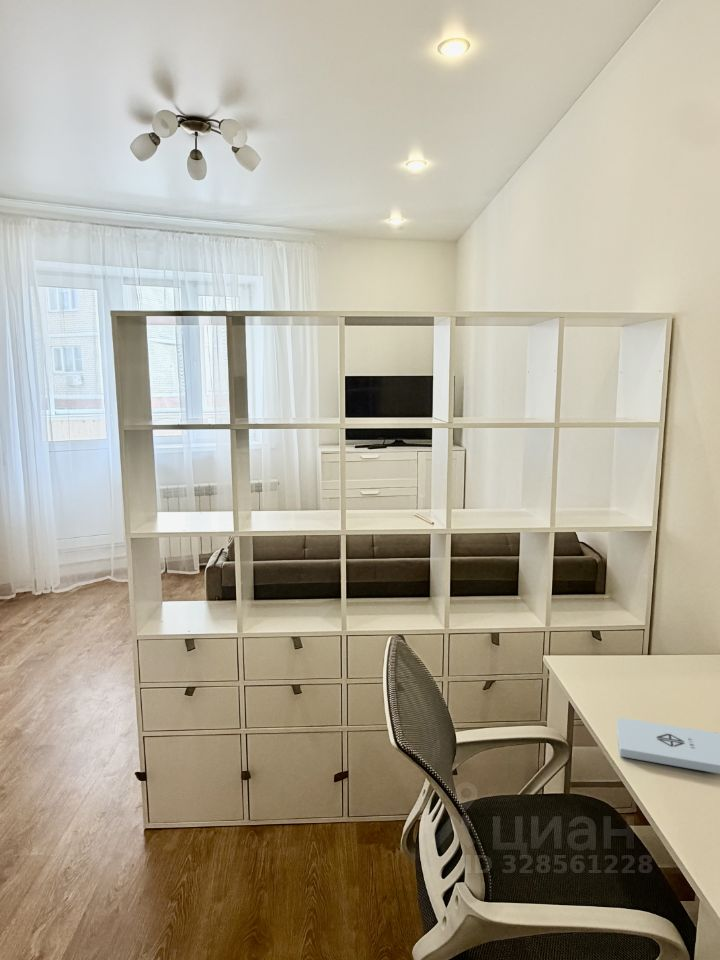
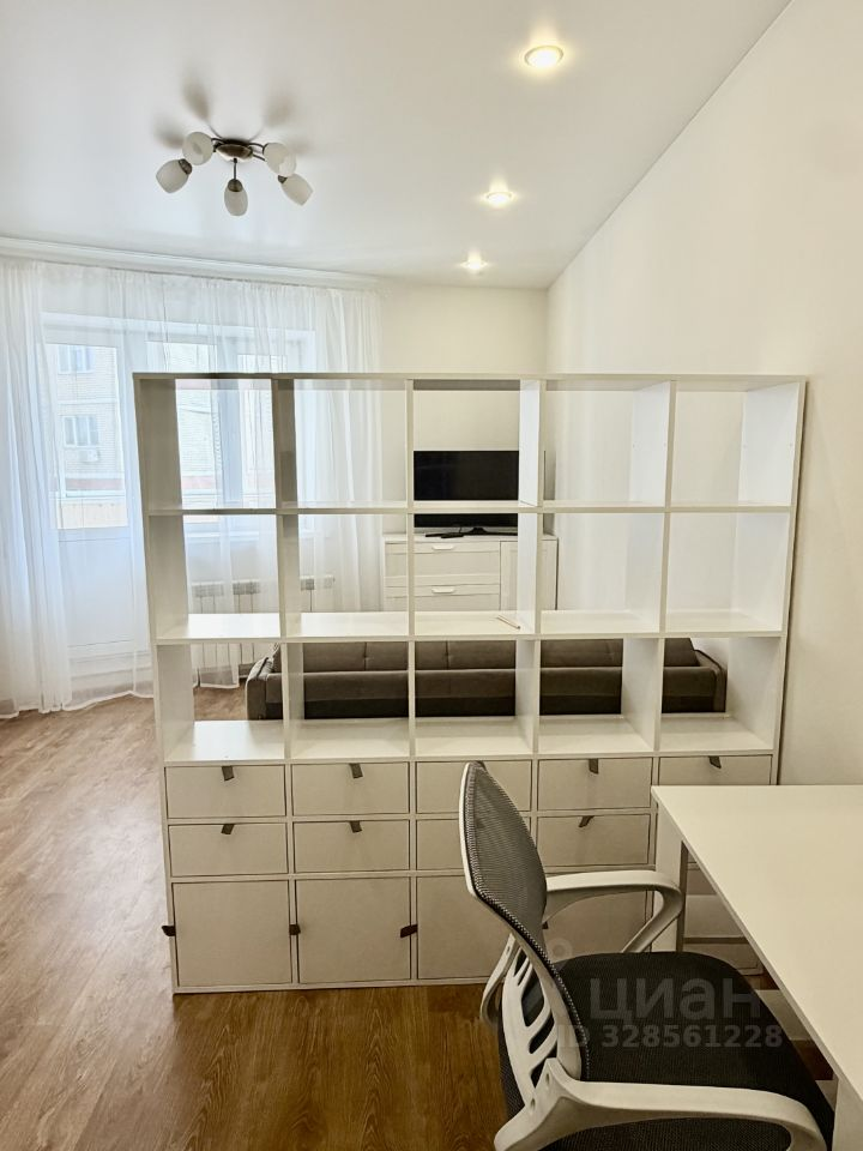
- notepad (673, 744)
